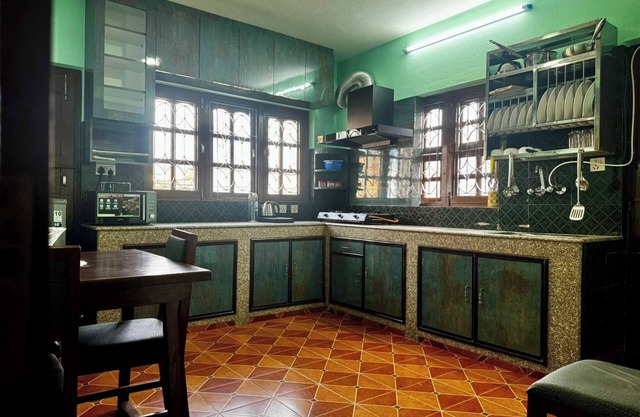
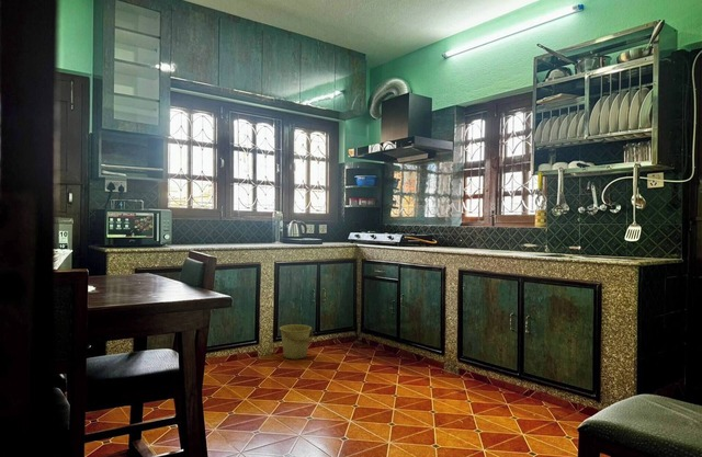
+ bucket (295, 342)
